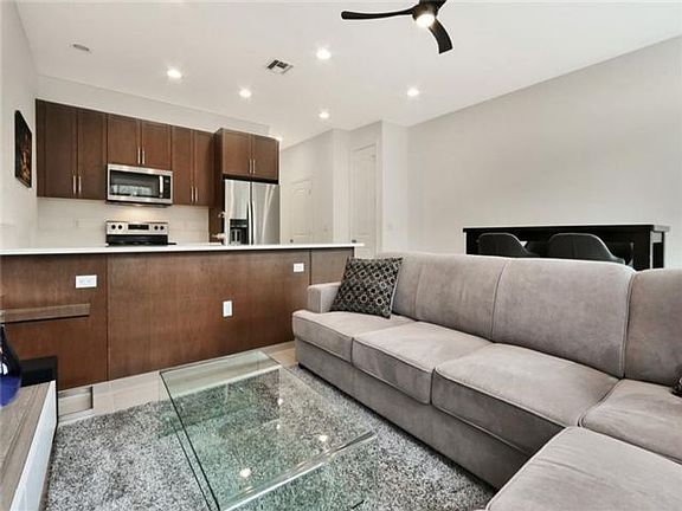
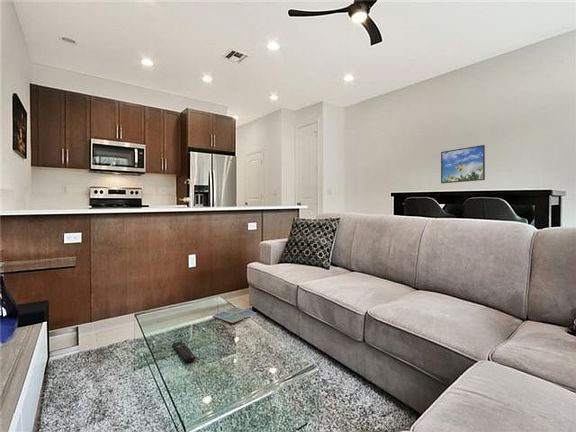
+ drink coaster (234, 314)
+ remote control (183, 351)
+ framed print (461, 165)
